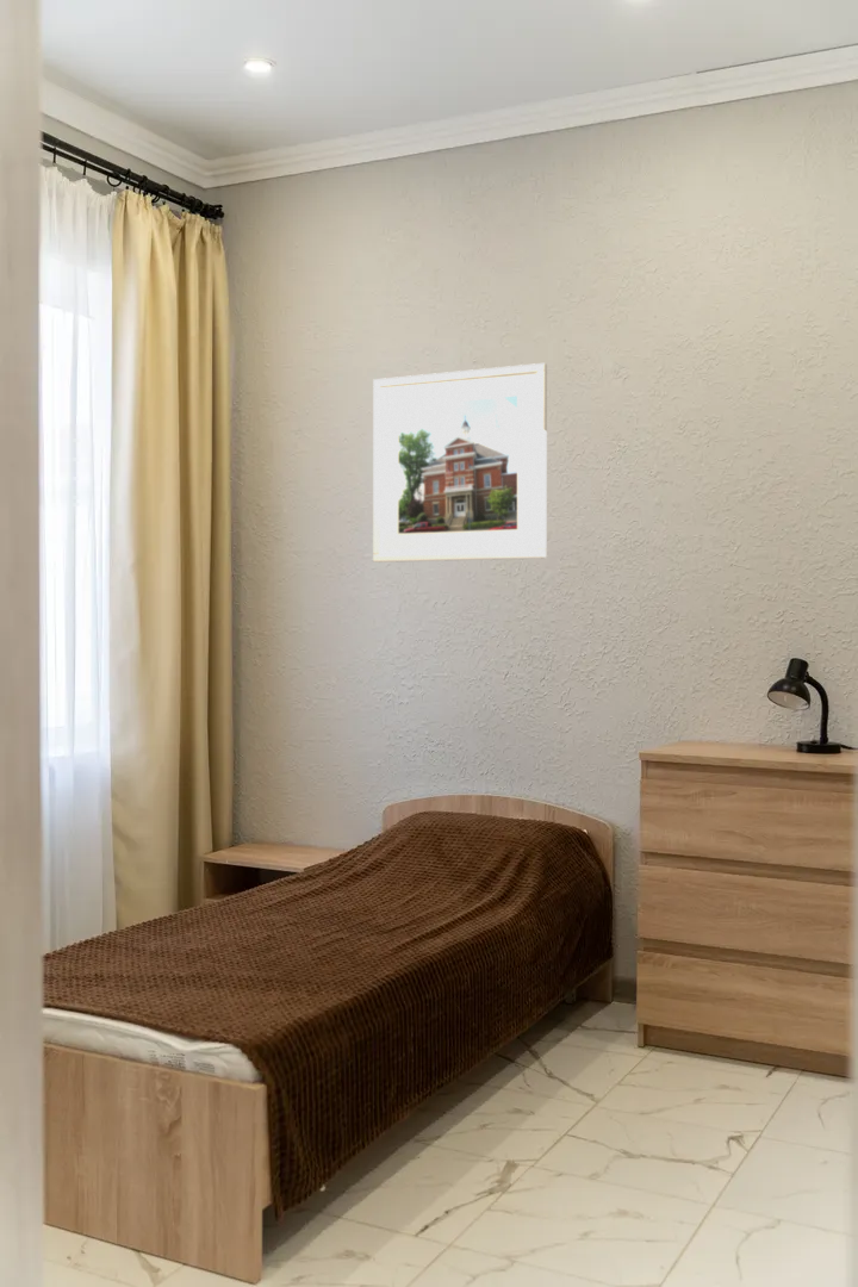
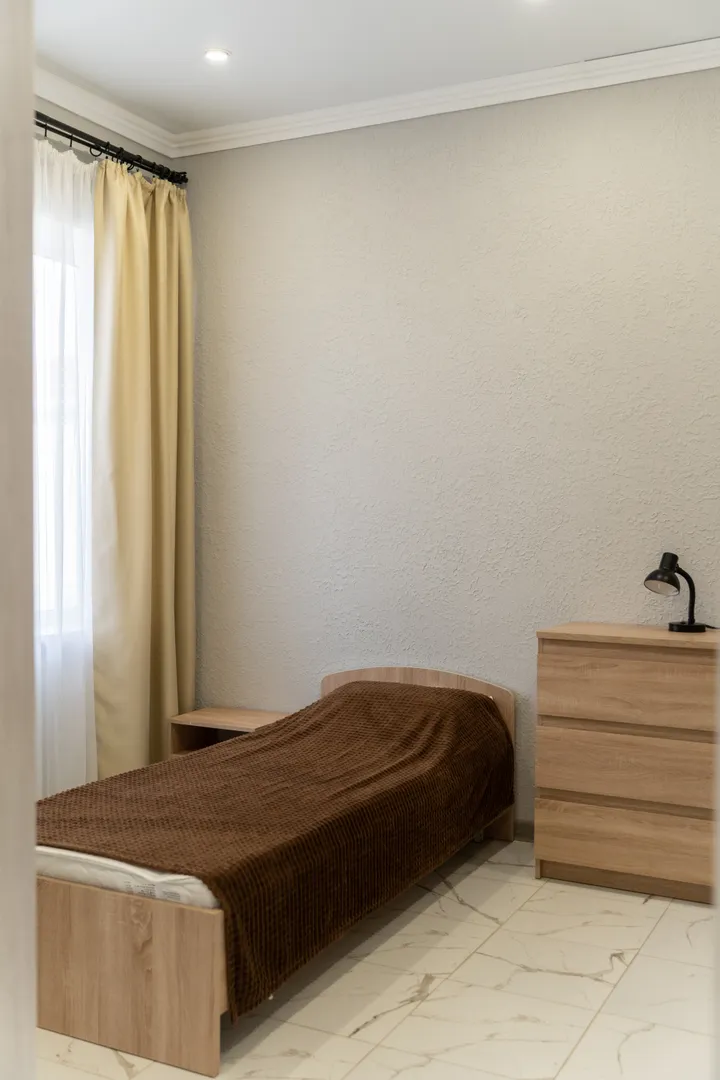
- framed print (456, 466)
